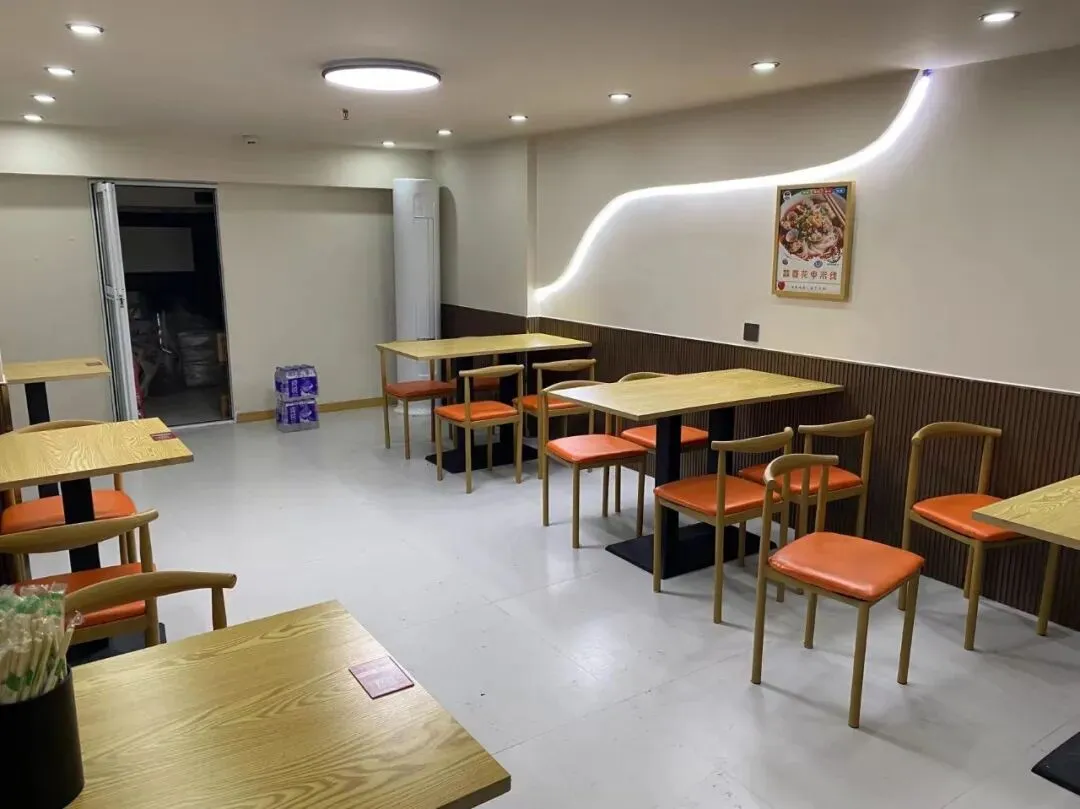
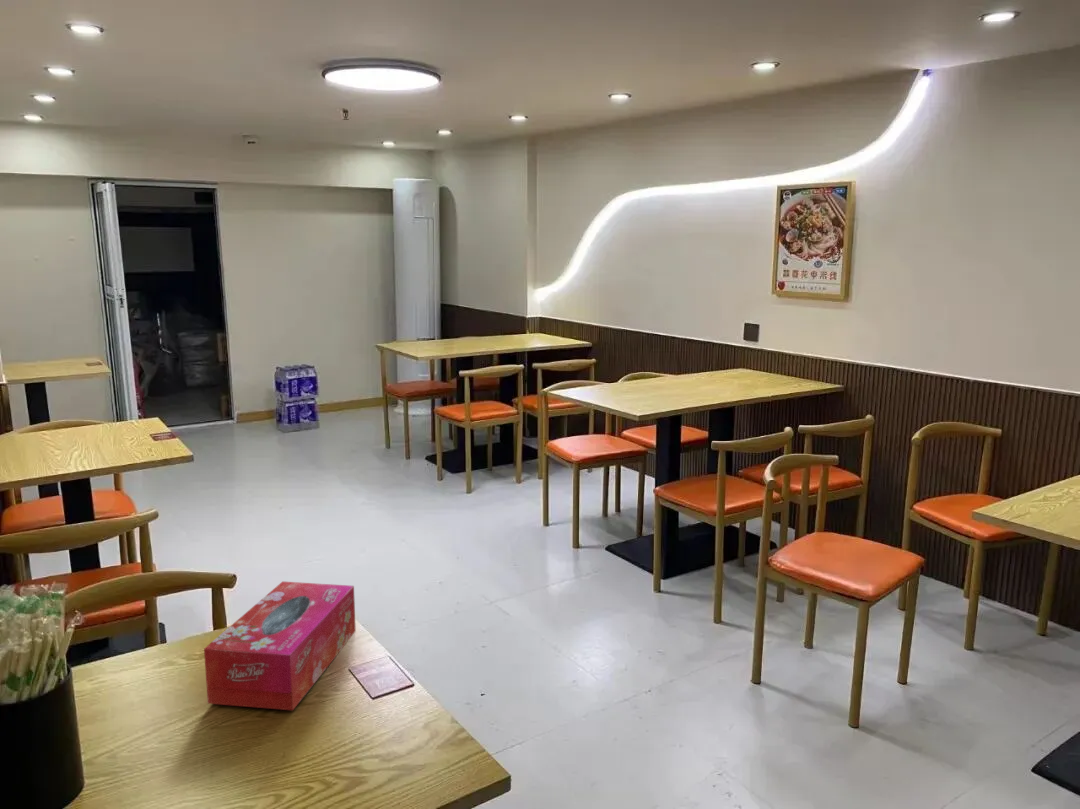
+ tissue box (287, 639)
